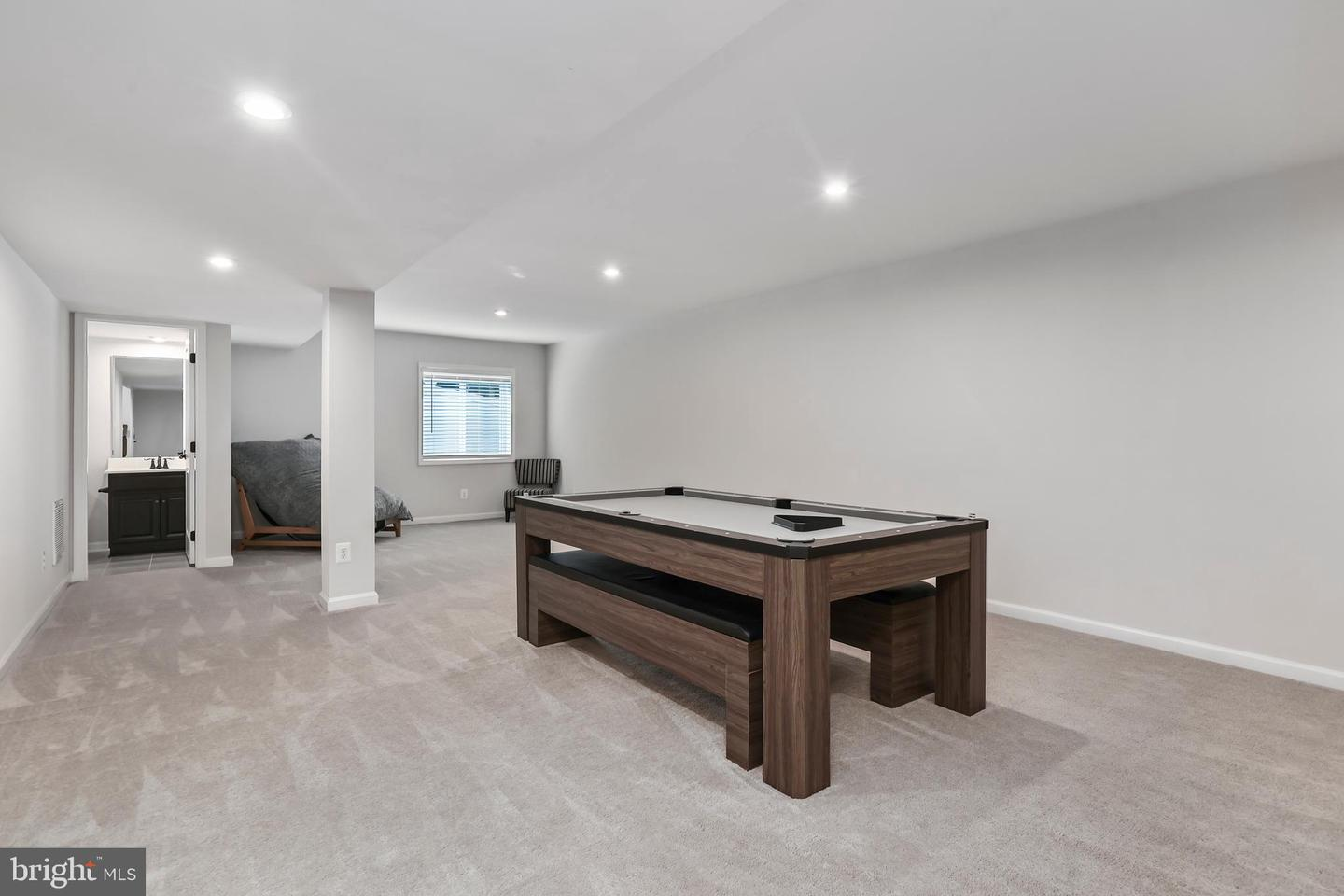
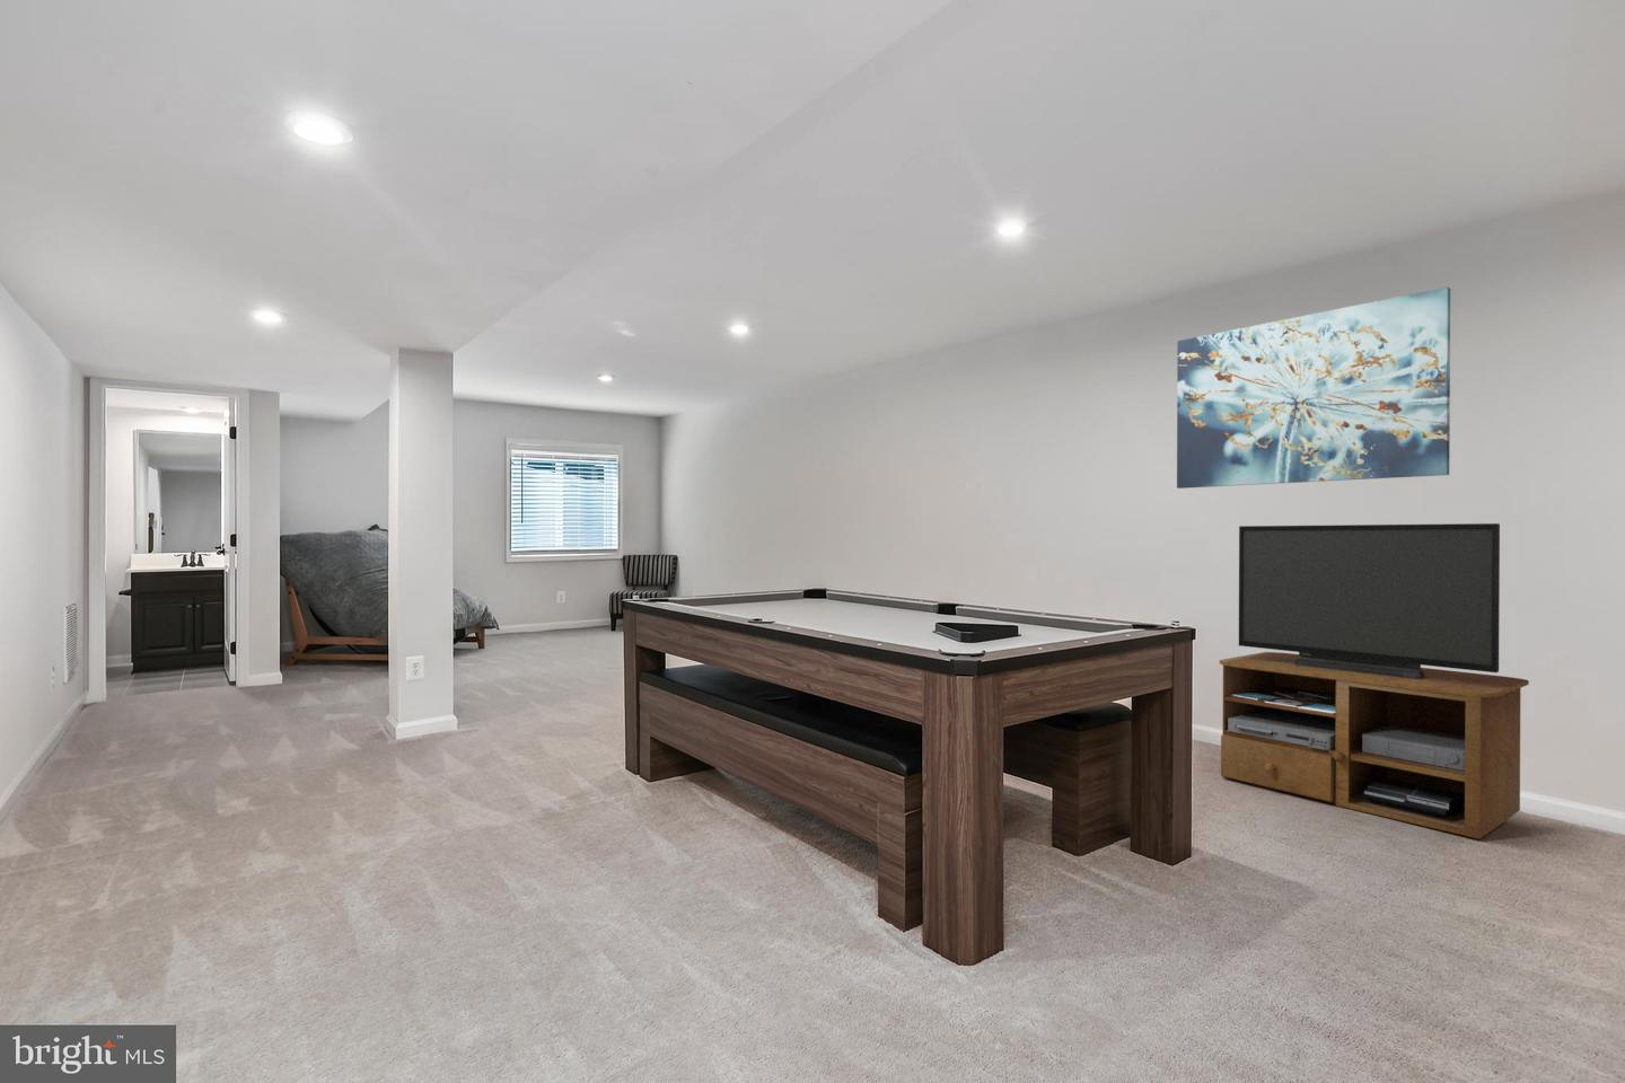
+ wall art (1296, 399)
+ tv stand (1359, 659)
